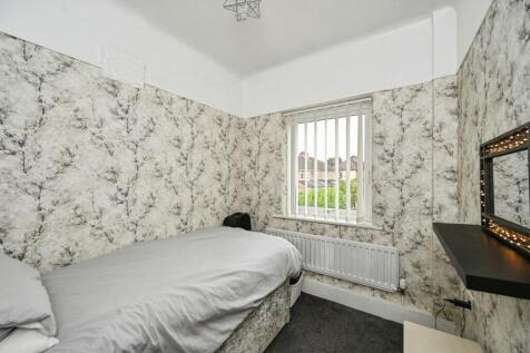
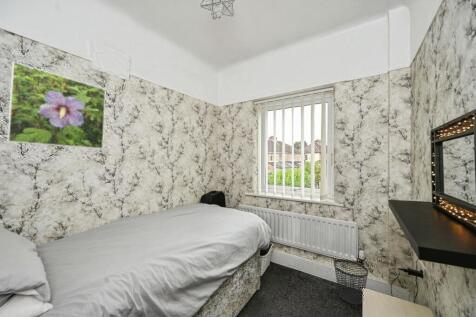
+ wastebasket (350, 281)
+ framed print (63, 111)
